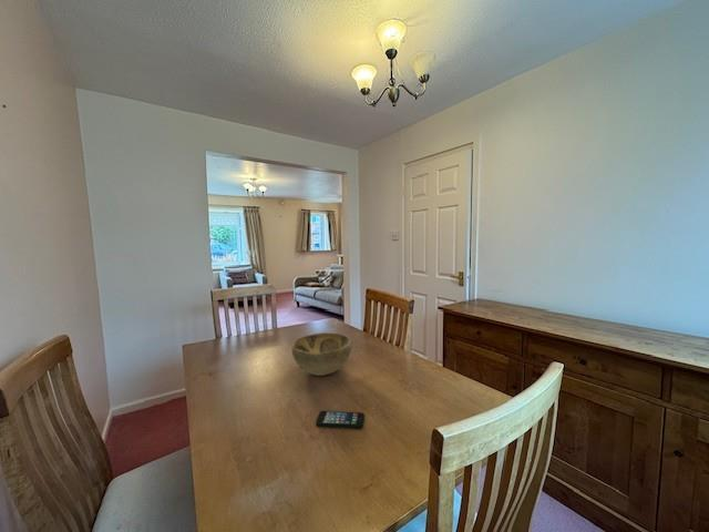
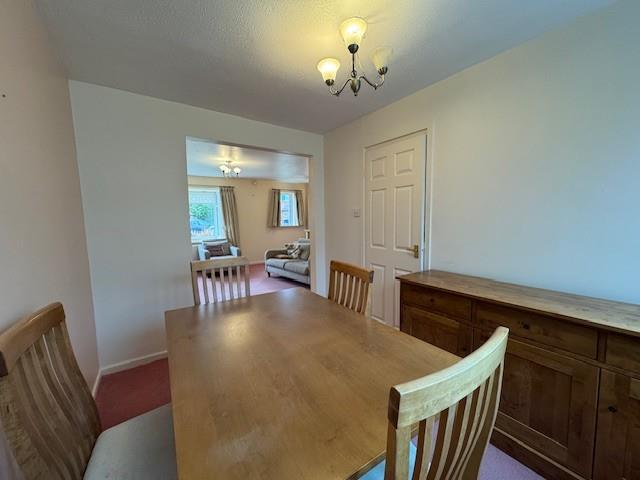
- decorative bowl (322, 356)
- smartphone (340, 419)
